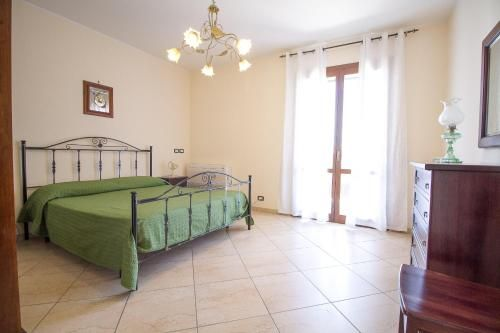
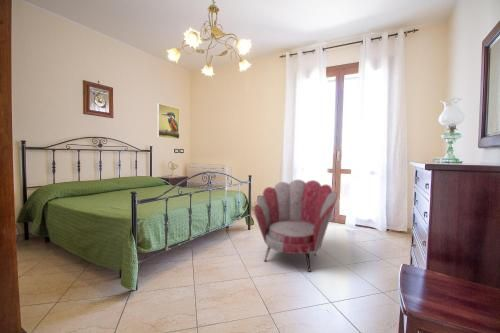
+ armchair (294, 220)
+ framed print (168, 122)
